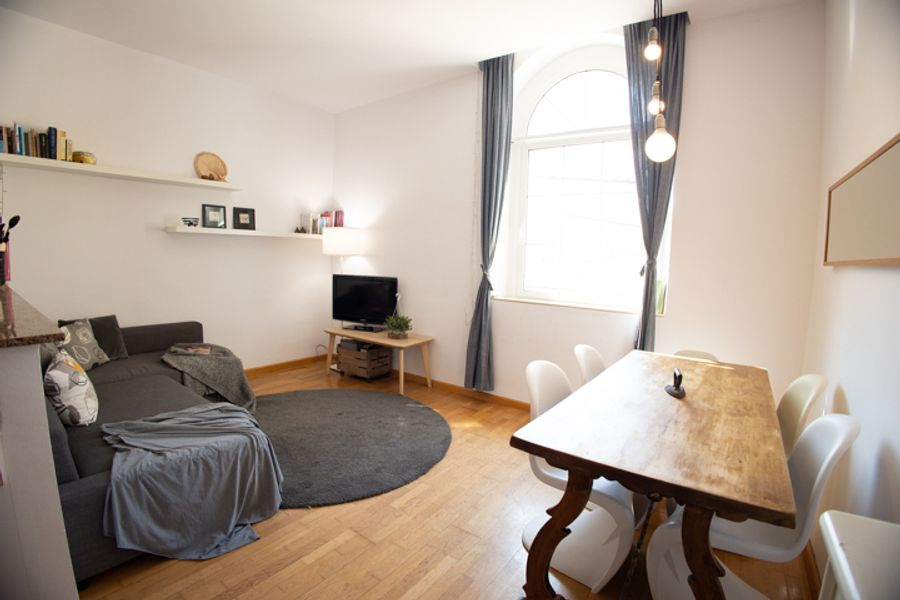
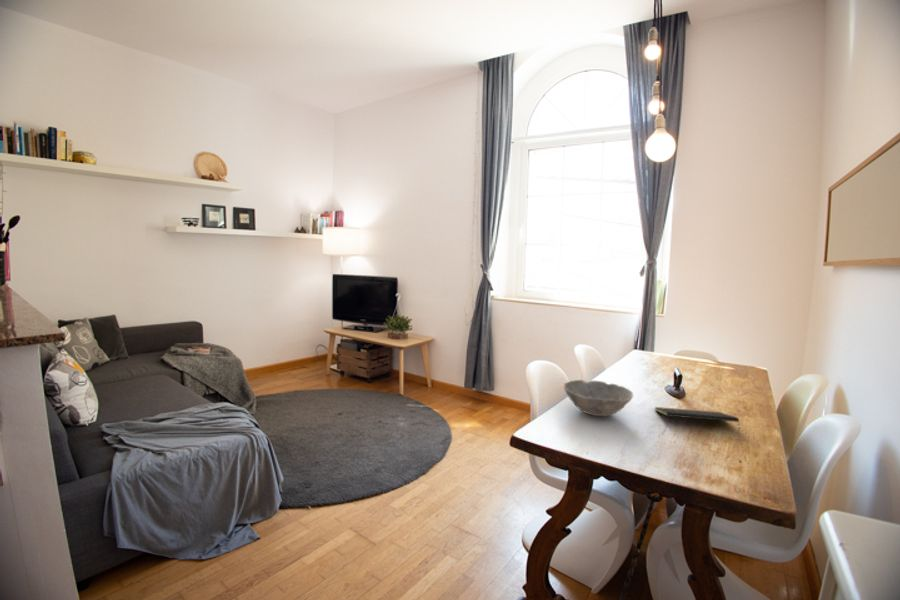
+ notepad (693, 413)
+ bowl (597, 401)
